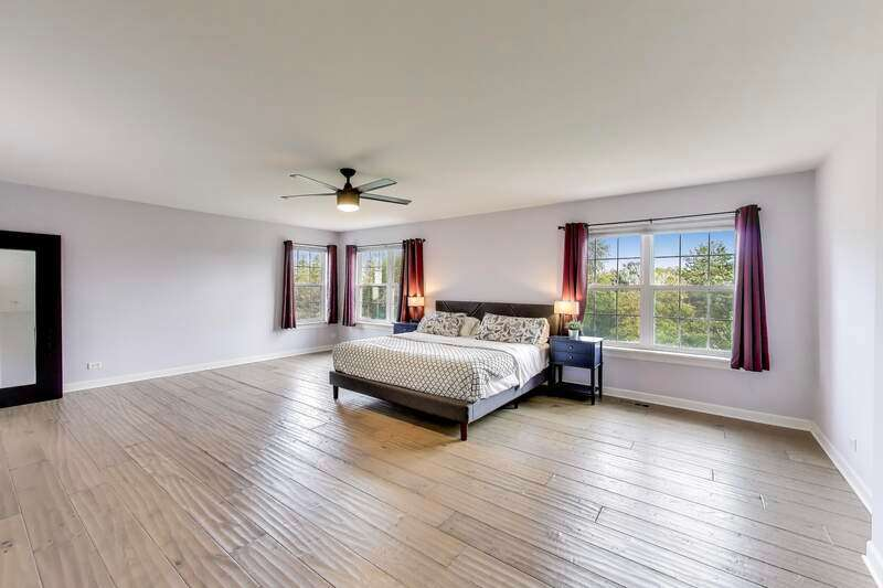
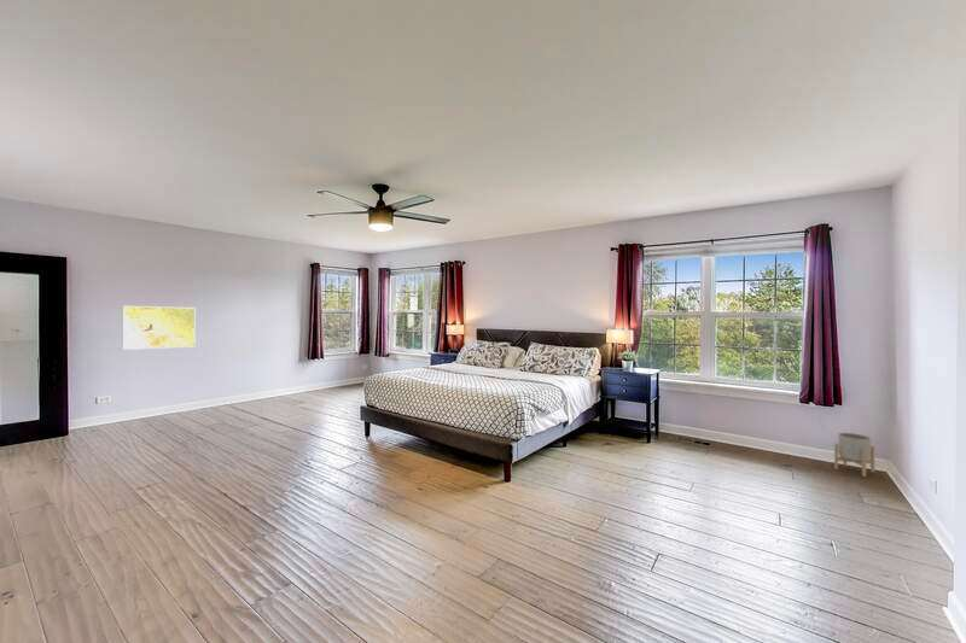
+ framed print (161, 327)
+ planter (854, 452)
